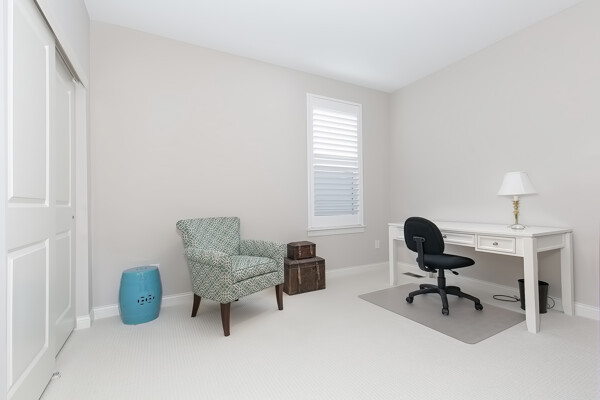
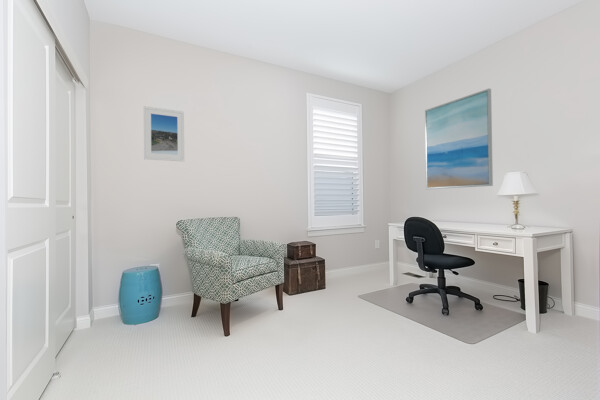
+ wall art (455, 144)
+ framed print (164, 134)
